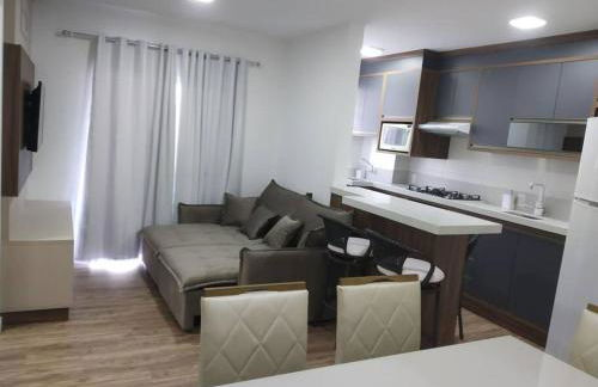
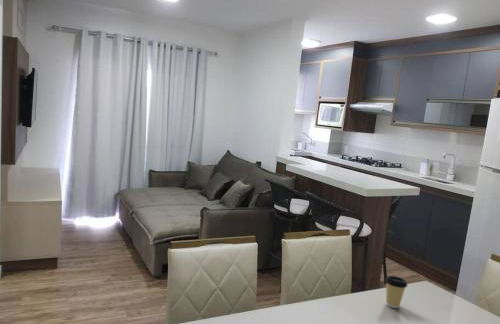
+ coffee cup (394, 291)
